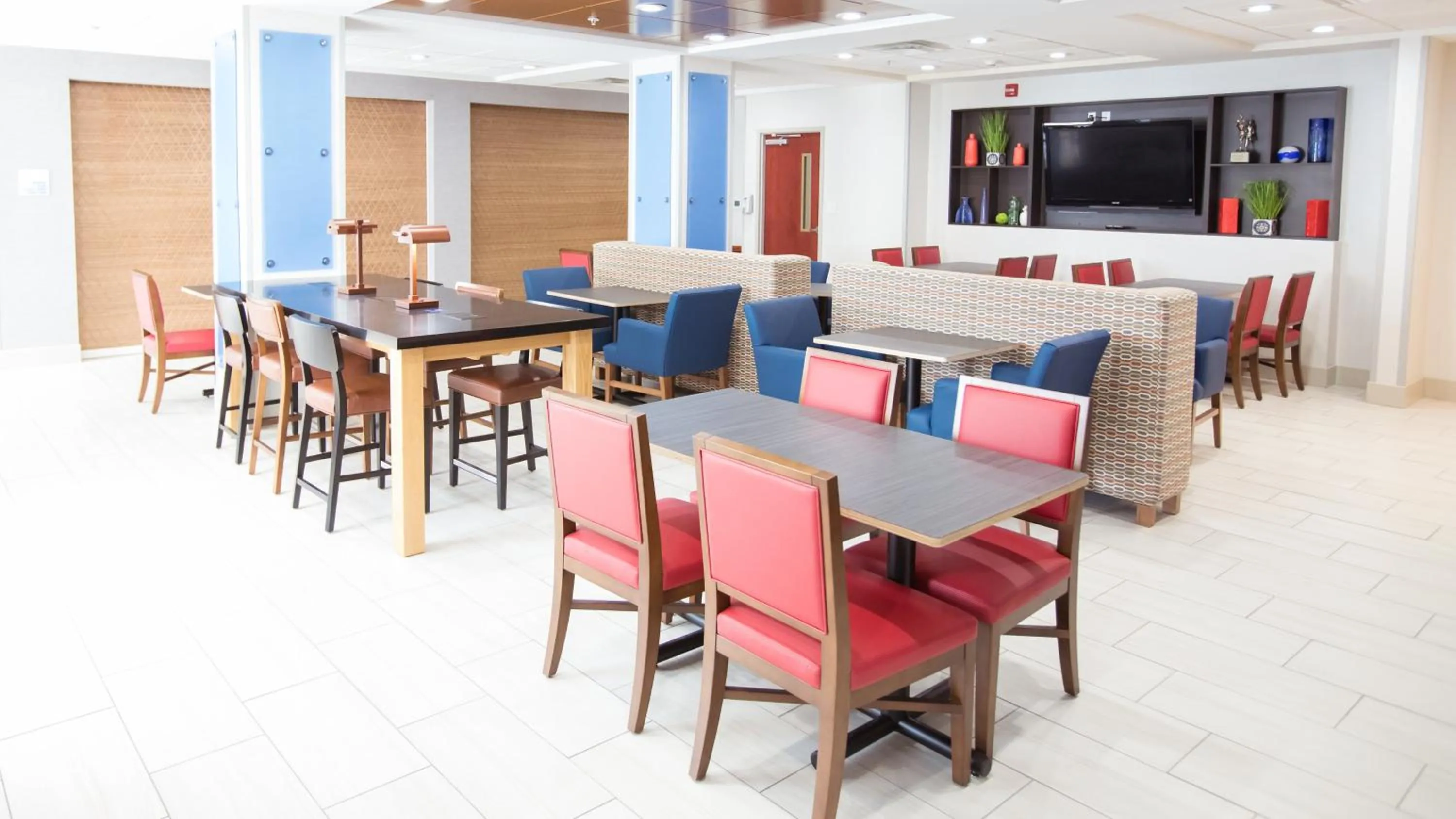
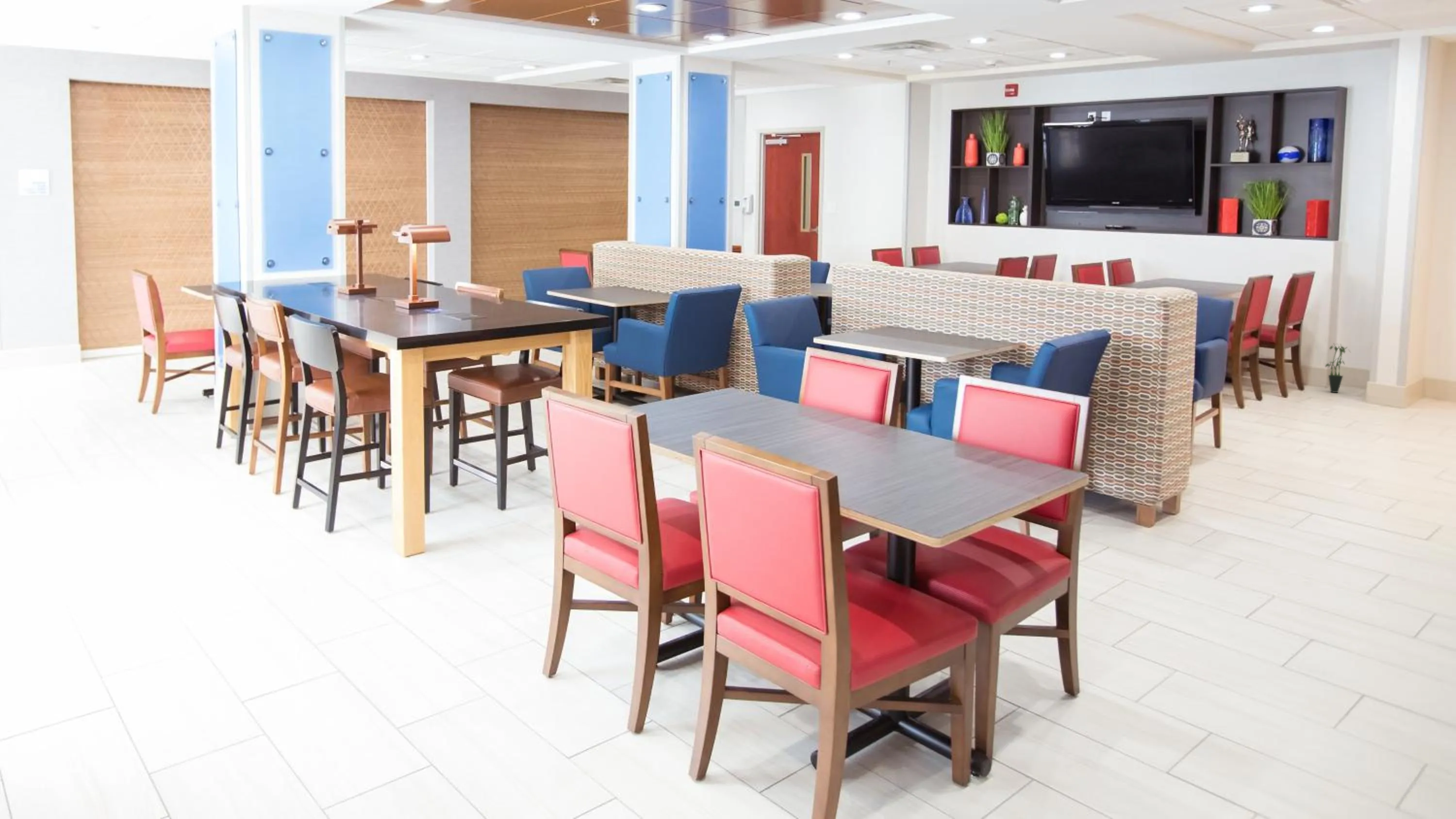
+ potted plant (1339, 368)
